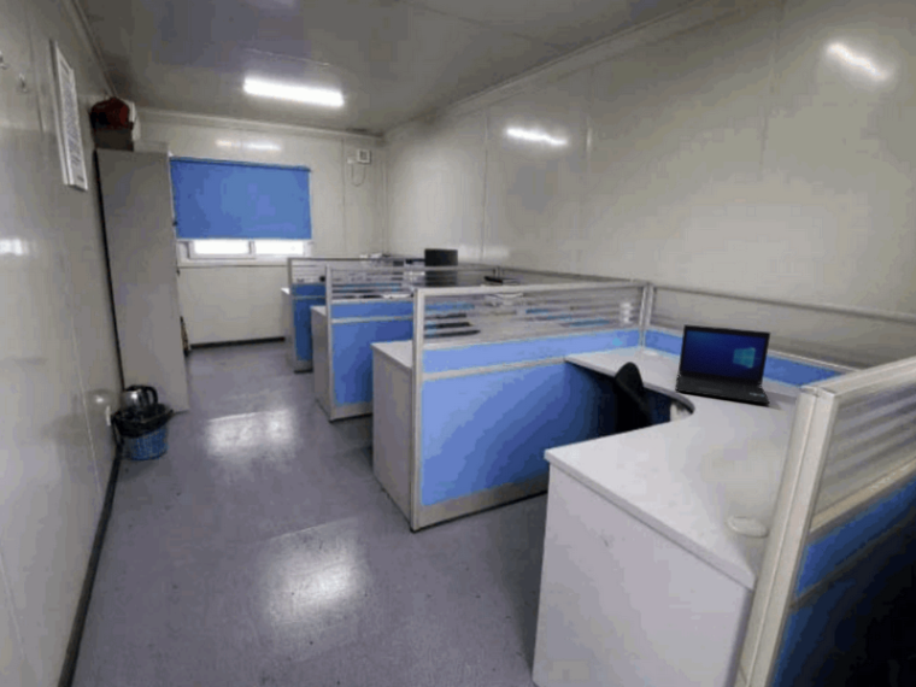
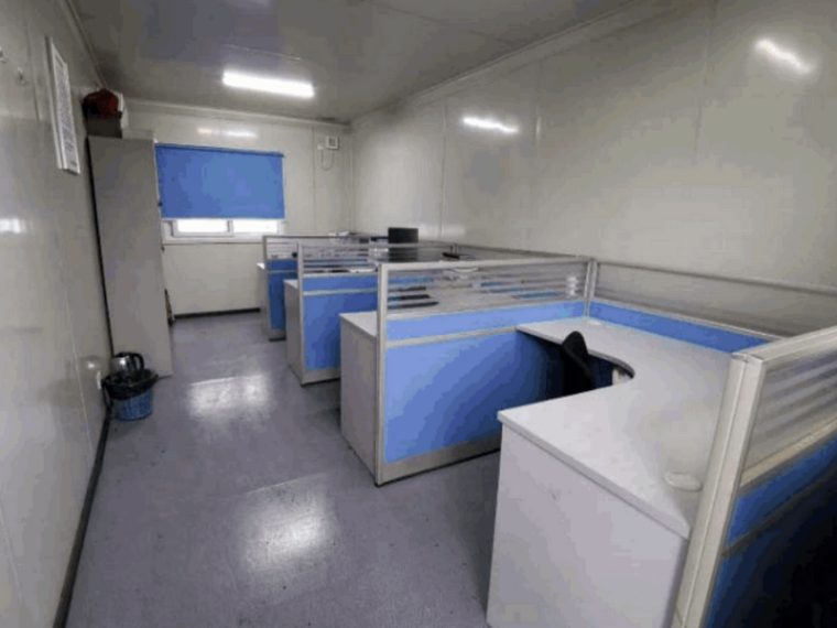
- laptop (723, 360)
